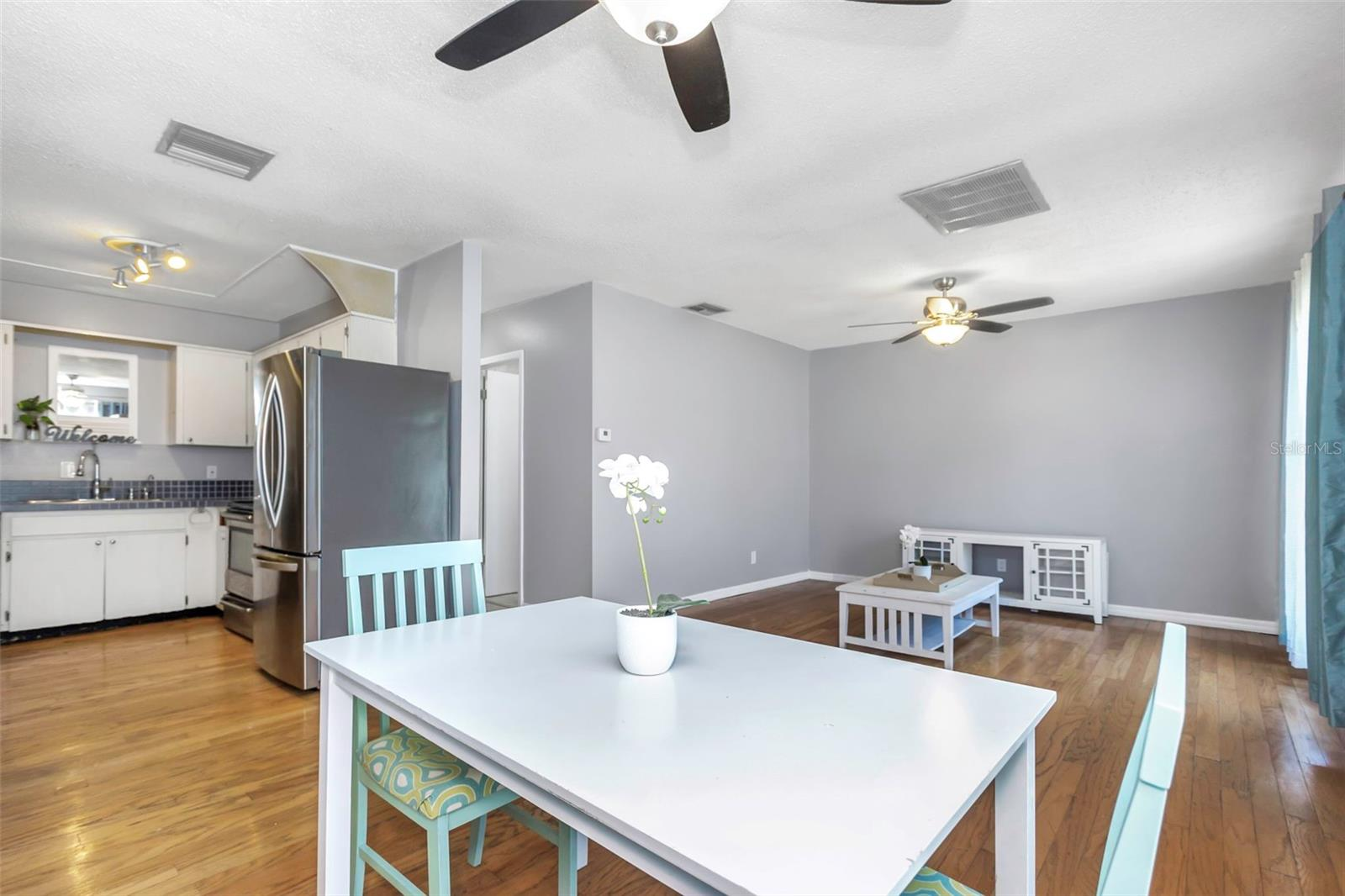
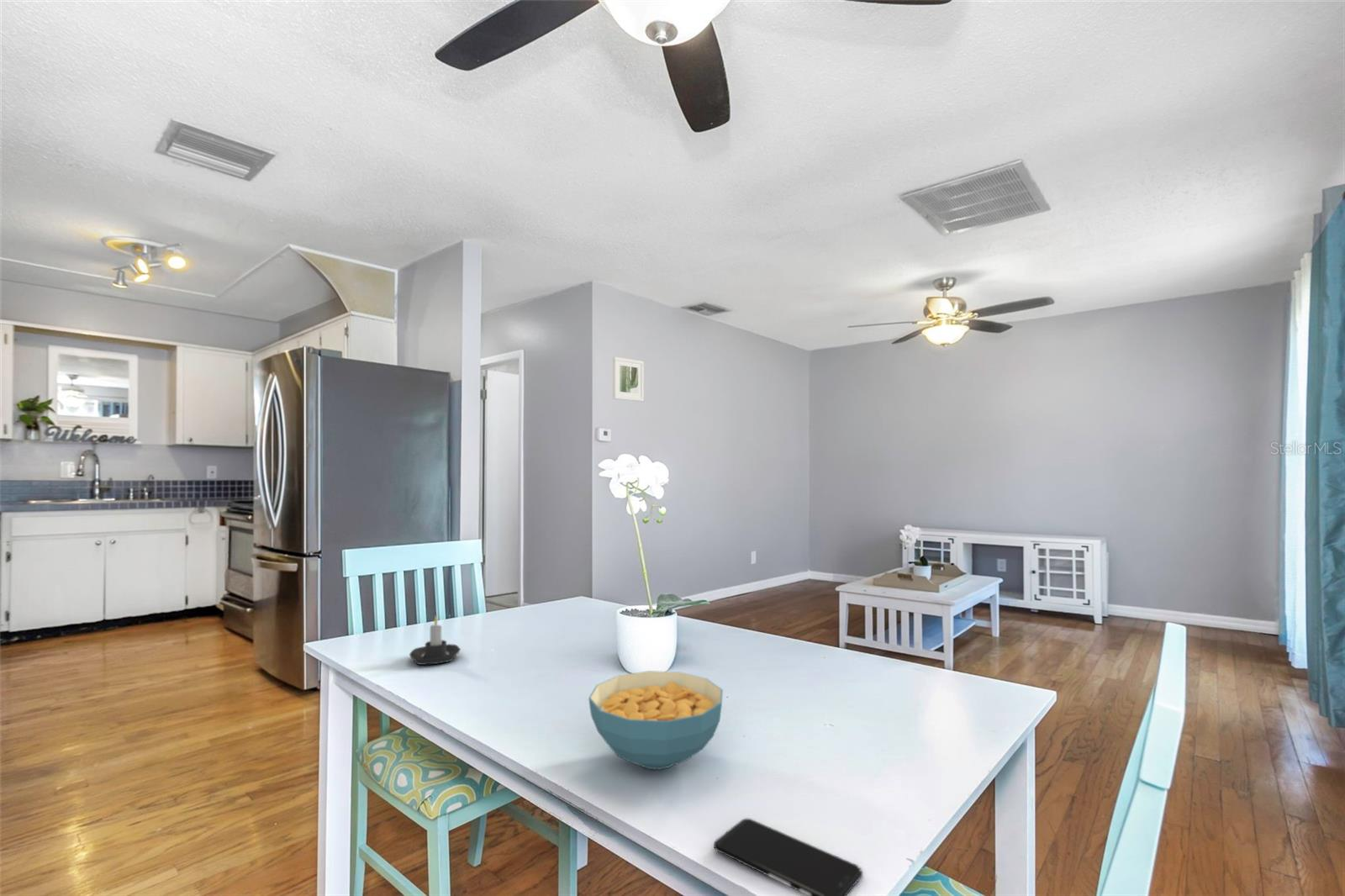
+ candle (435, 635)
+ smartphone (785, 858)
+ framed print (628, 379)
+ cereal bowl (657, 726)
